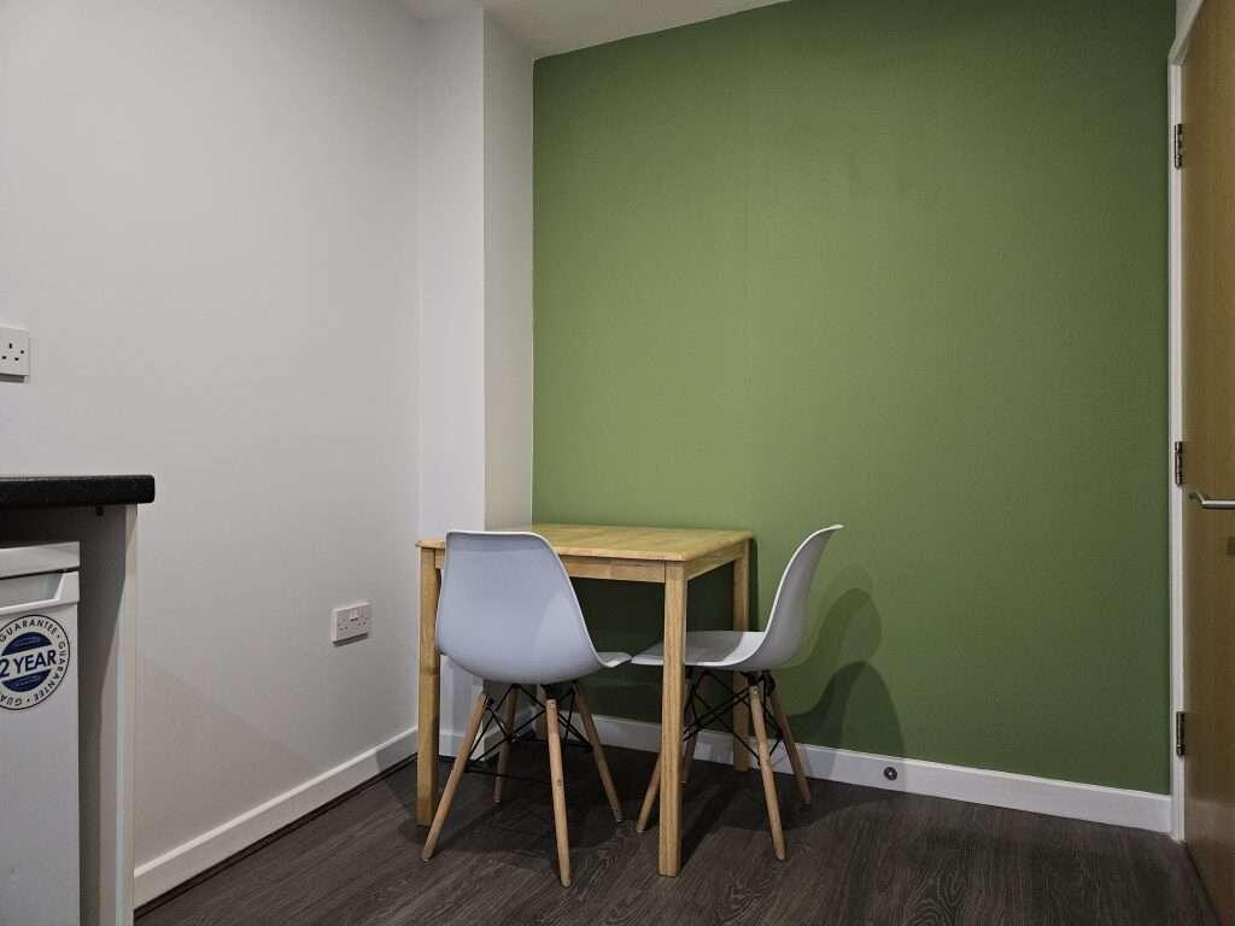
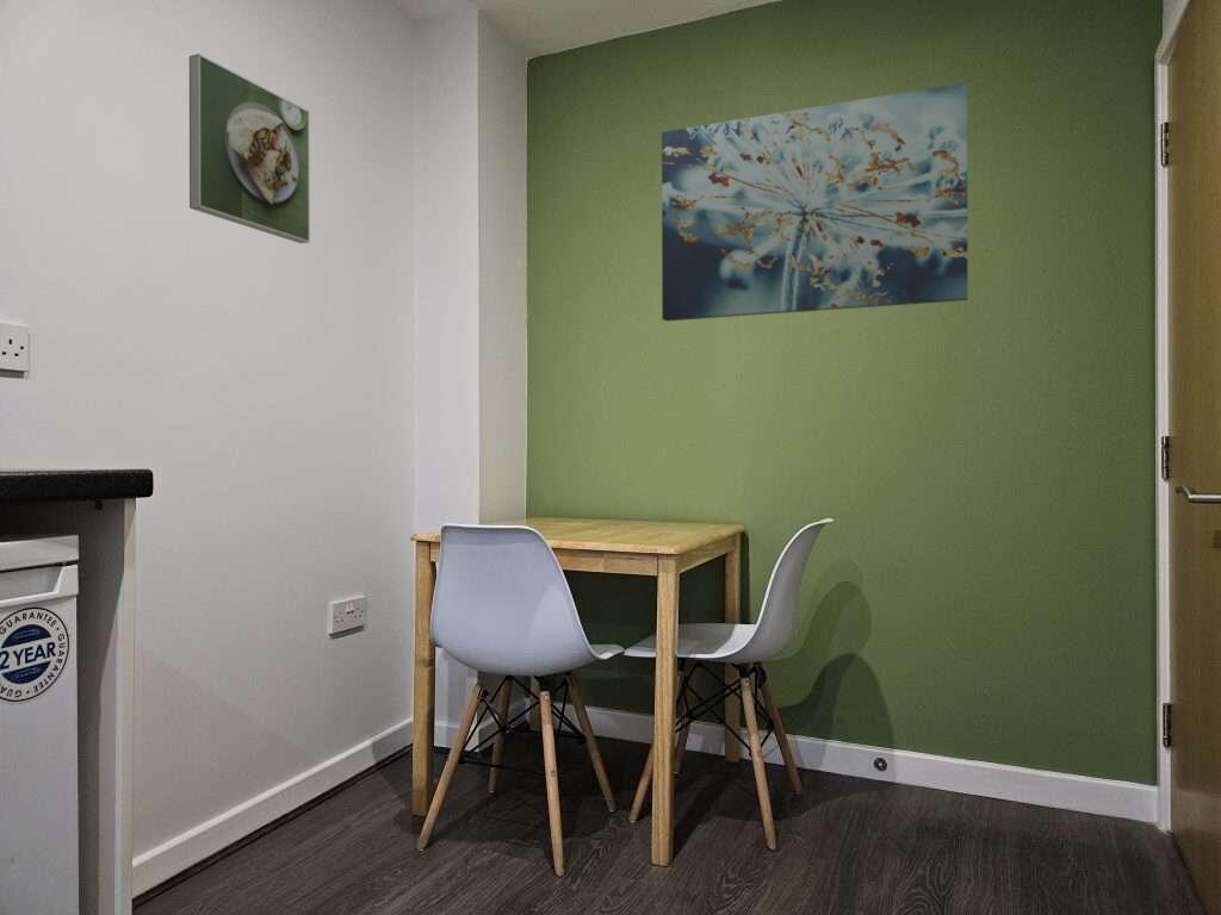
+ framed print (253, 156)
+ wall art (805, 211)
